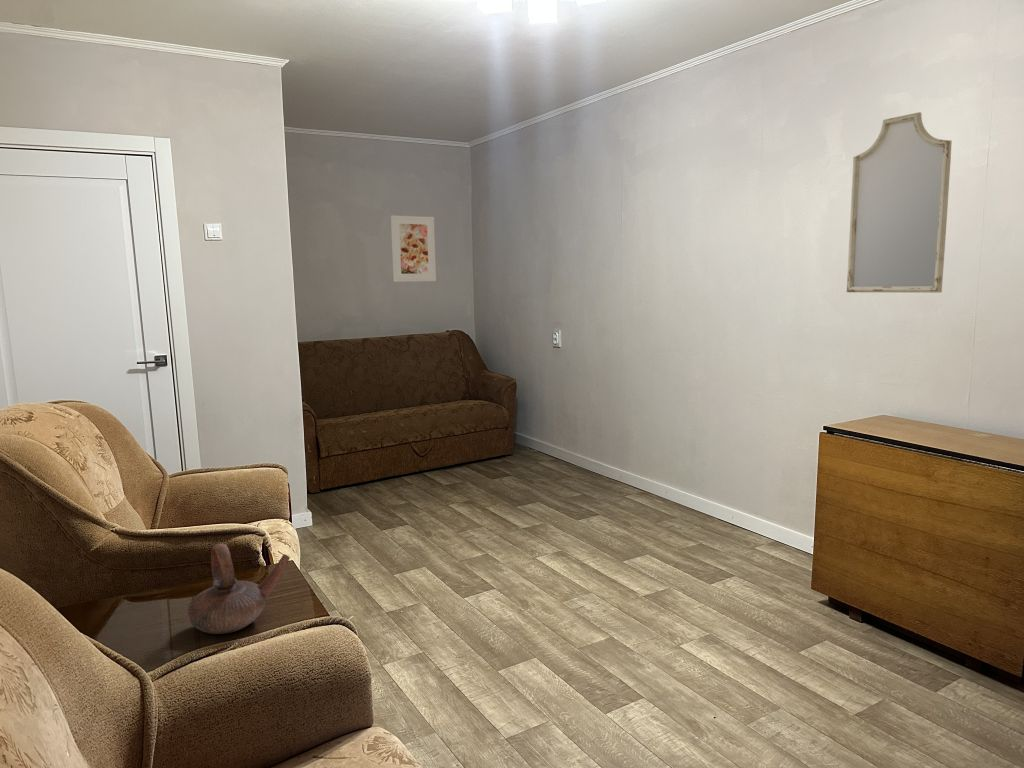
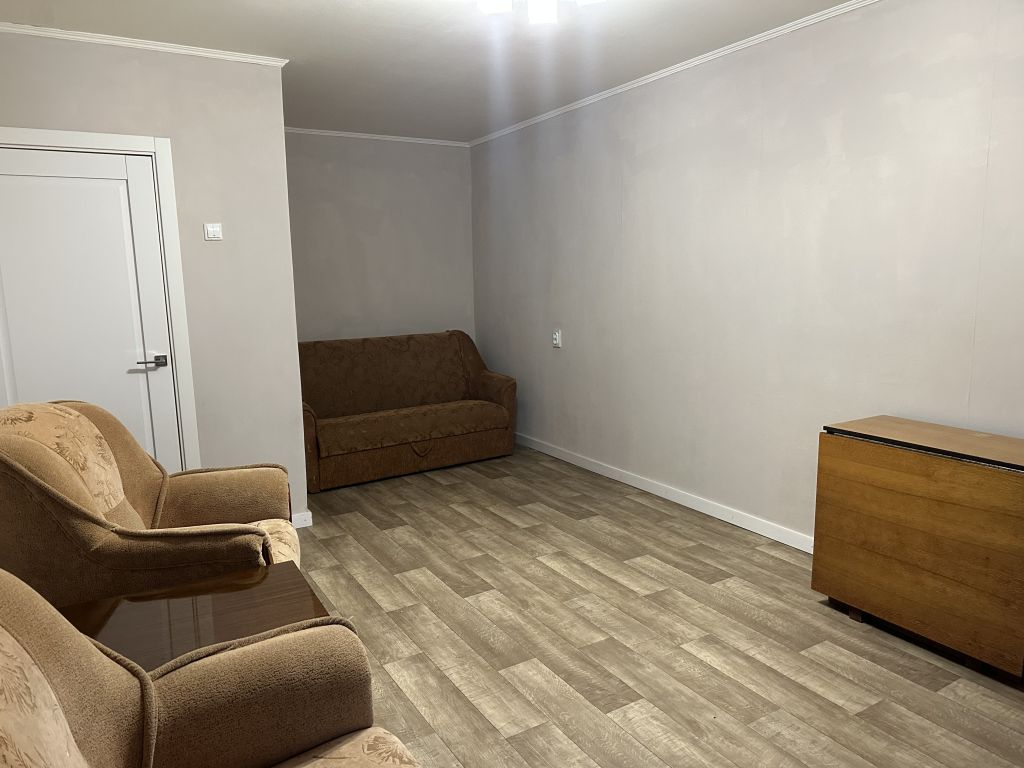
- home mirror (896, 205)
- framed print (413, 249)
- teapot (239, 582)
